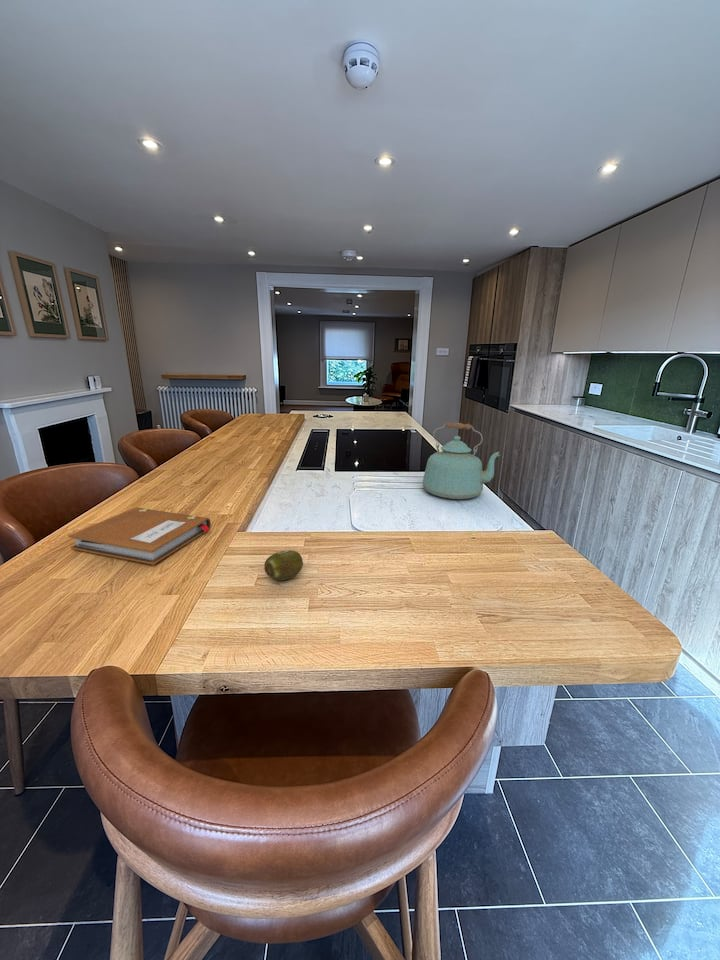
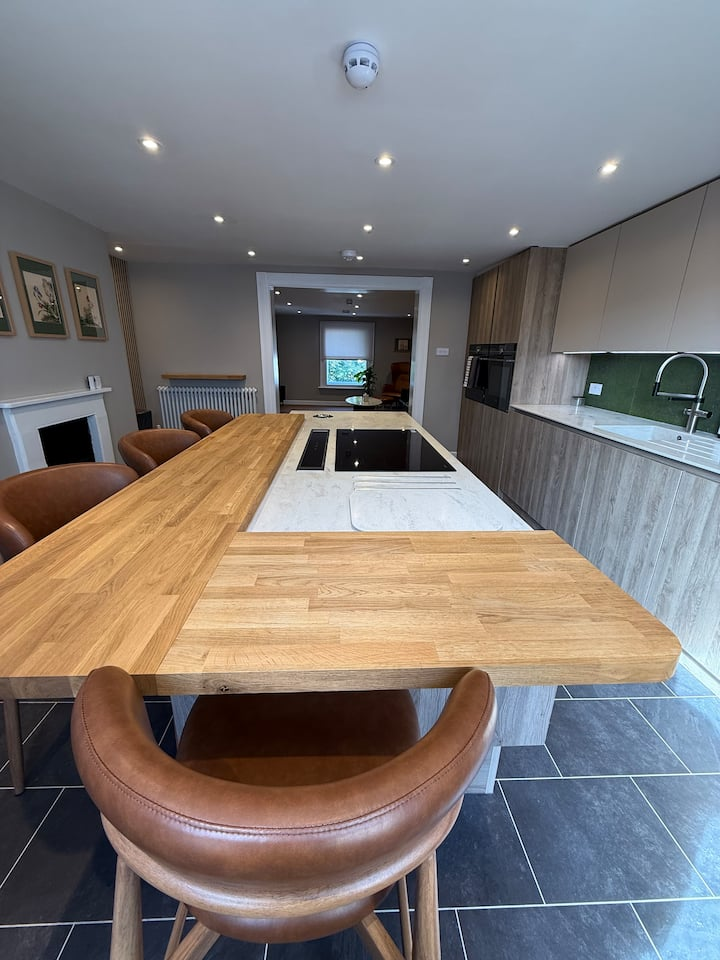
- kettle (461, 458)
- notebook (147, 532)
- fruit (284, 565)
